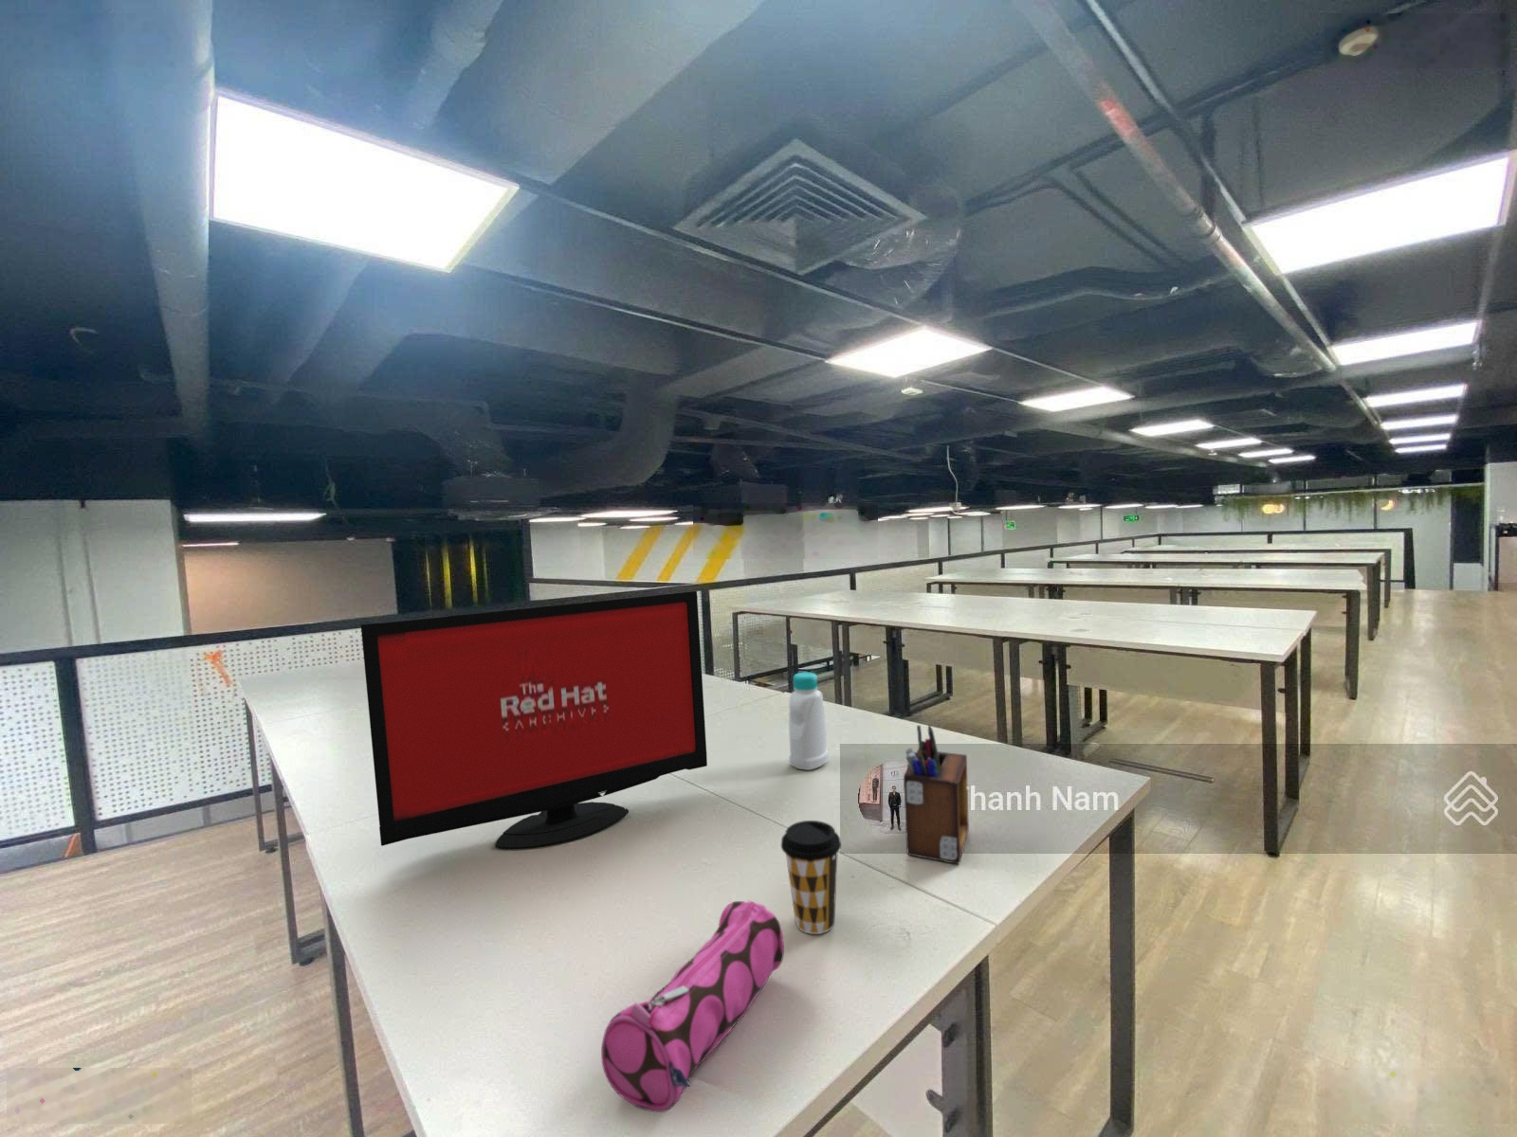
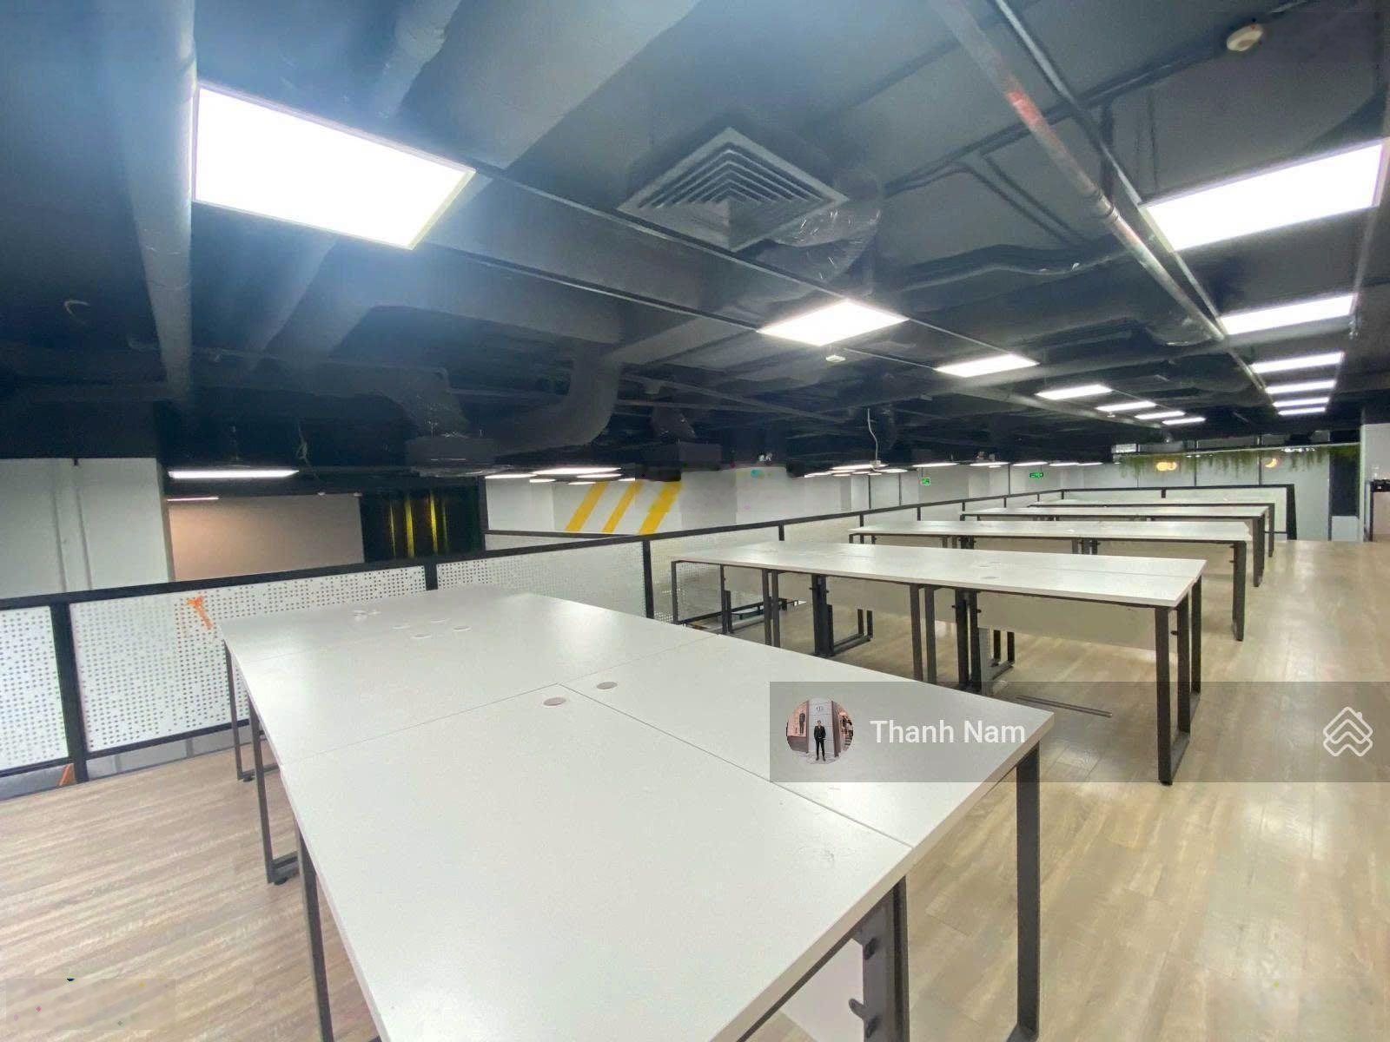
- pencil case (706, 987)
- bottle (806, 719)
- coffee cup (812, 877)
- desk organizer (936, 788)
- computer monitor (554, 715)
